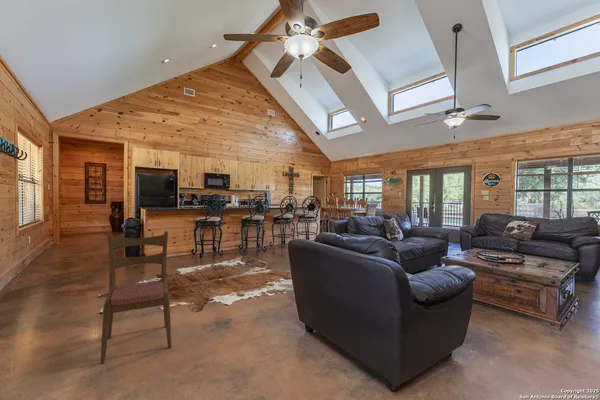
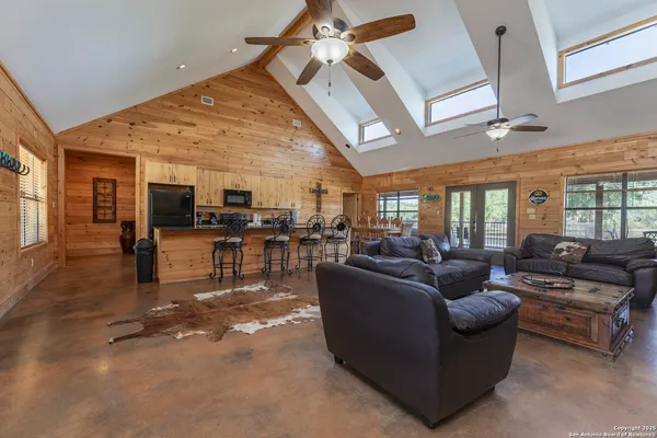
- dining chair (138, 288)
